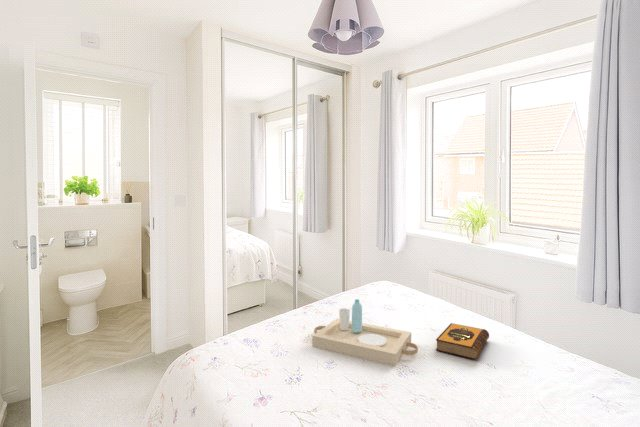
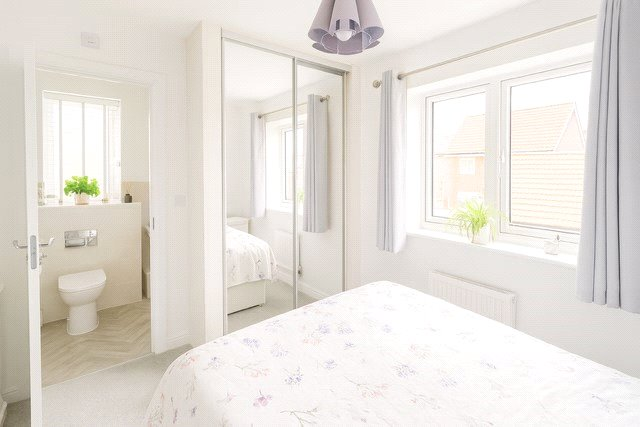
- serving tray (362, 325)
- hardback book (463, 339)
